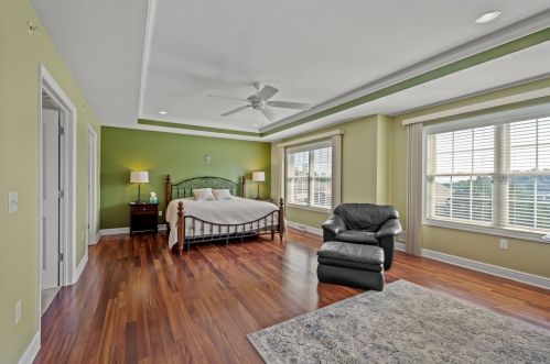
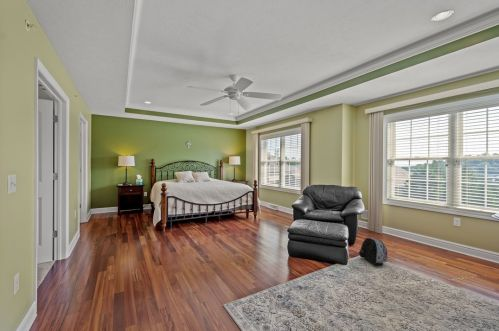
+ backpack (374, 250)
